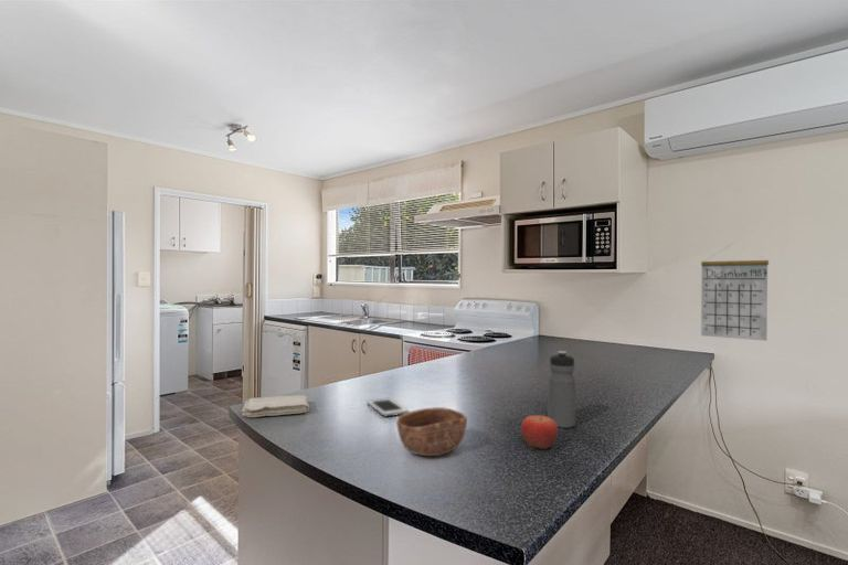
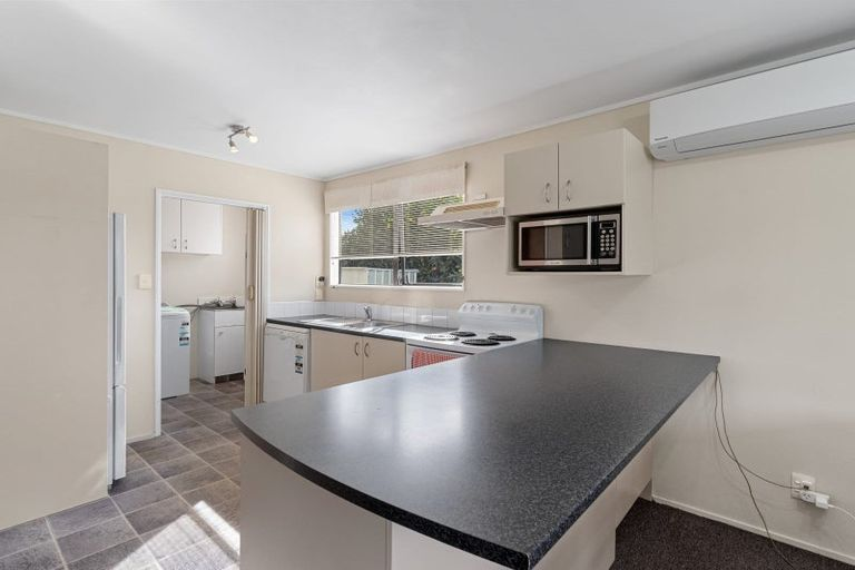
- calendar (733, 290)
- bowl (432, 431)
- fruit (539, 428)
- washcloth (276, 404)
- cell phone (386, 406)
- water bottle (561, 387)
